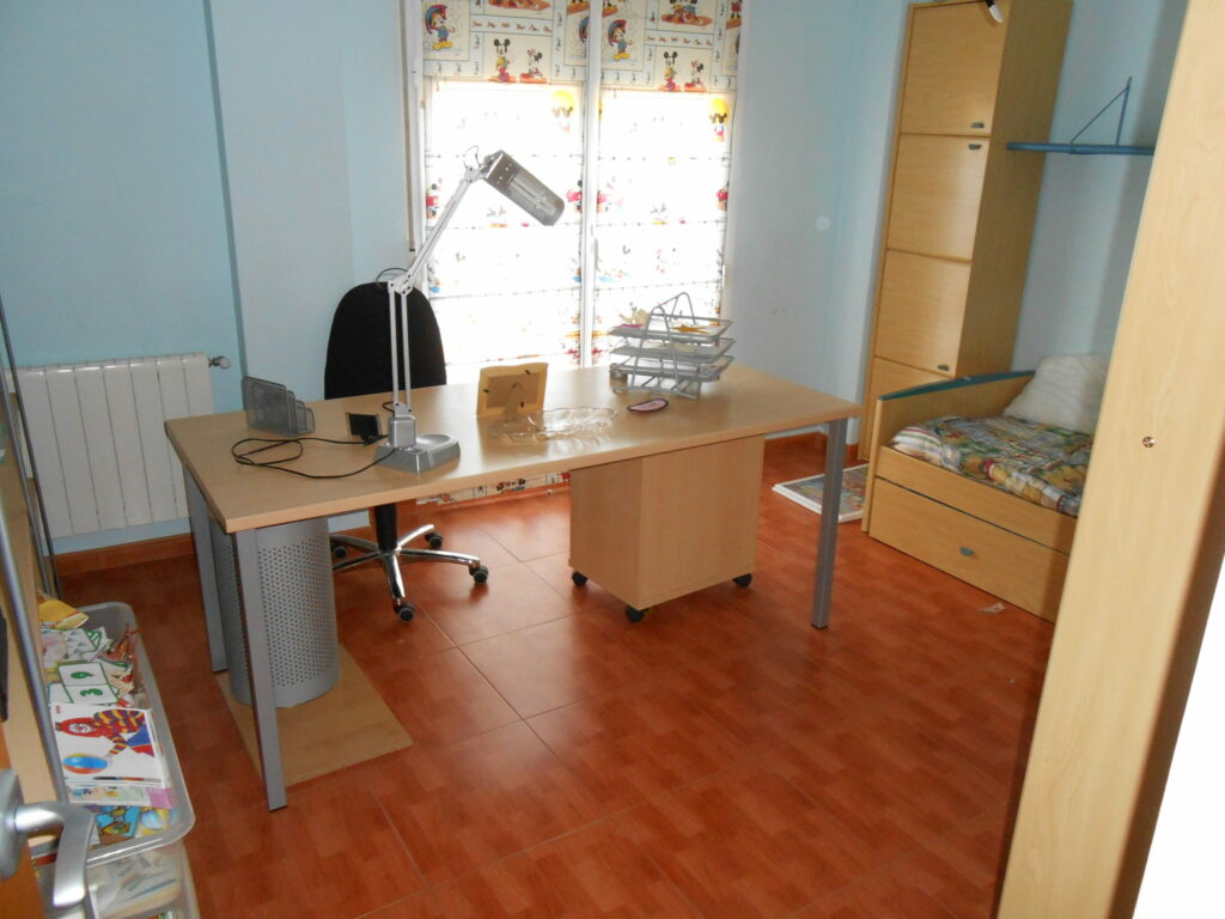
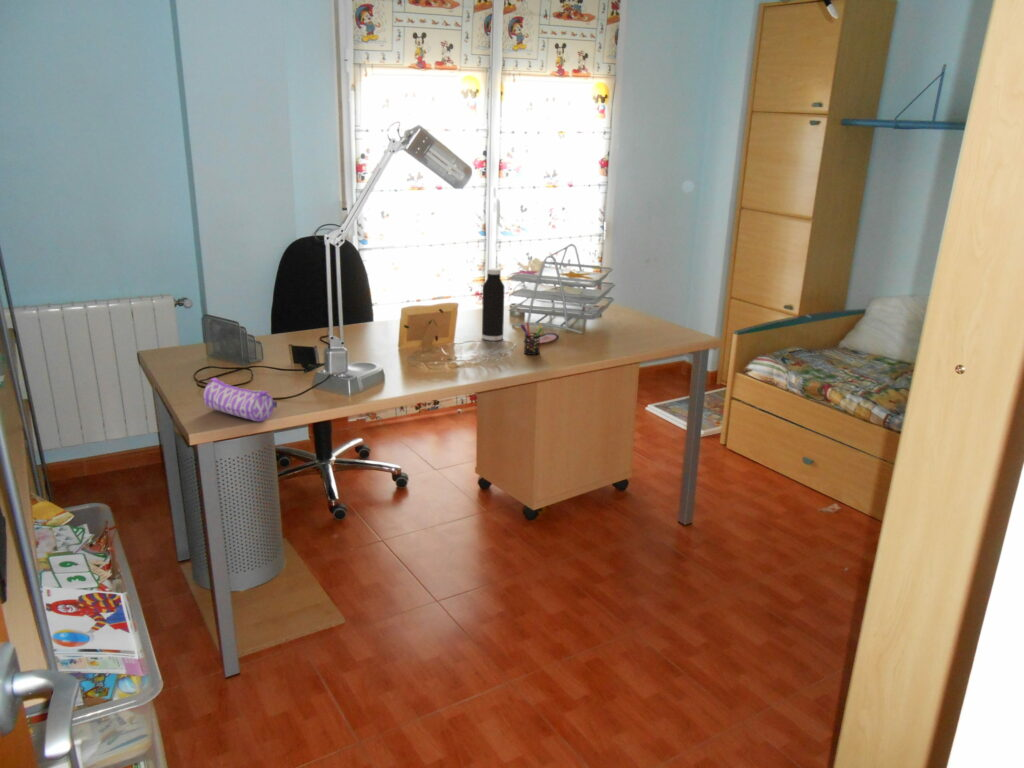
+ pencil case (238, 400)
+ water bottle (493, 304)
+ pen holder (533, 337)
